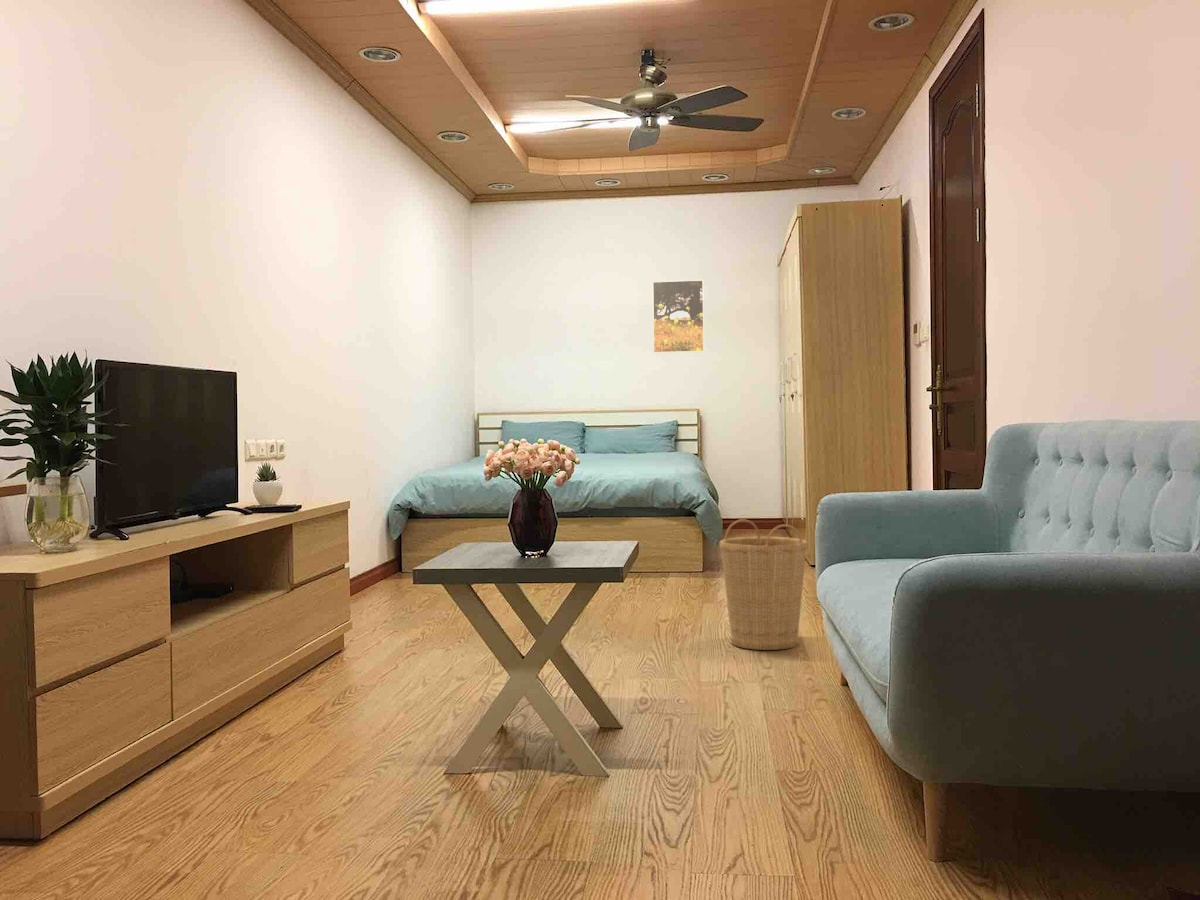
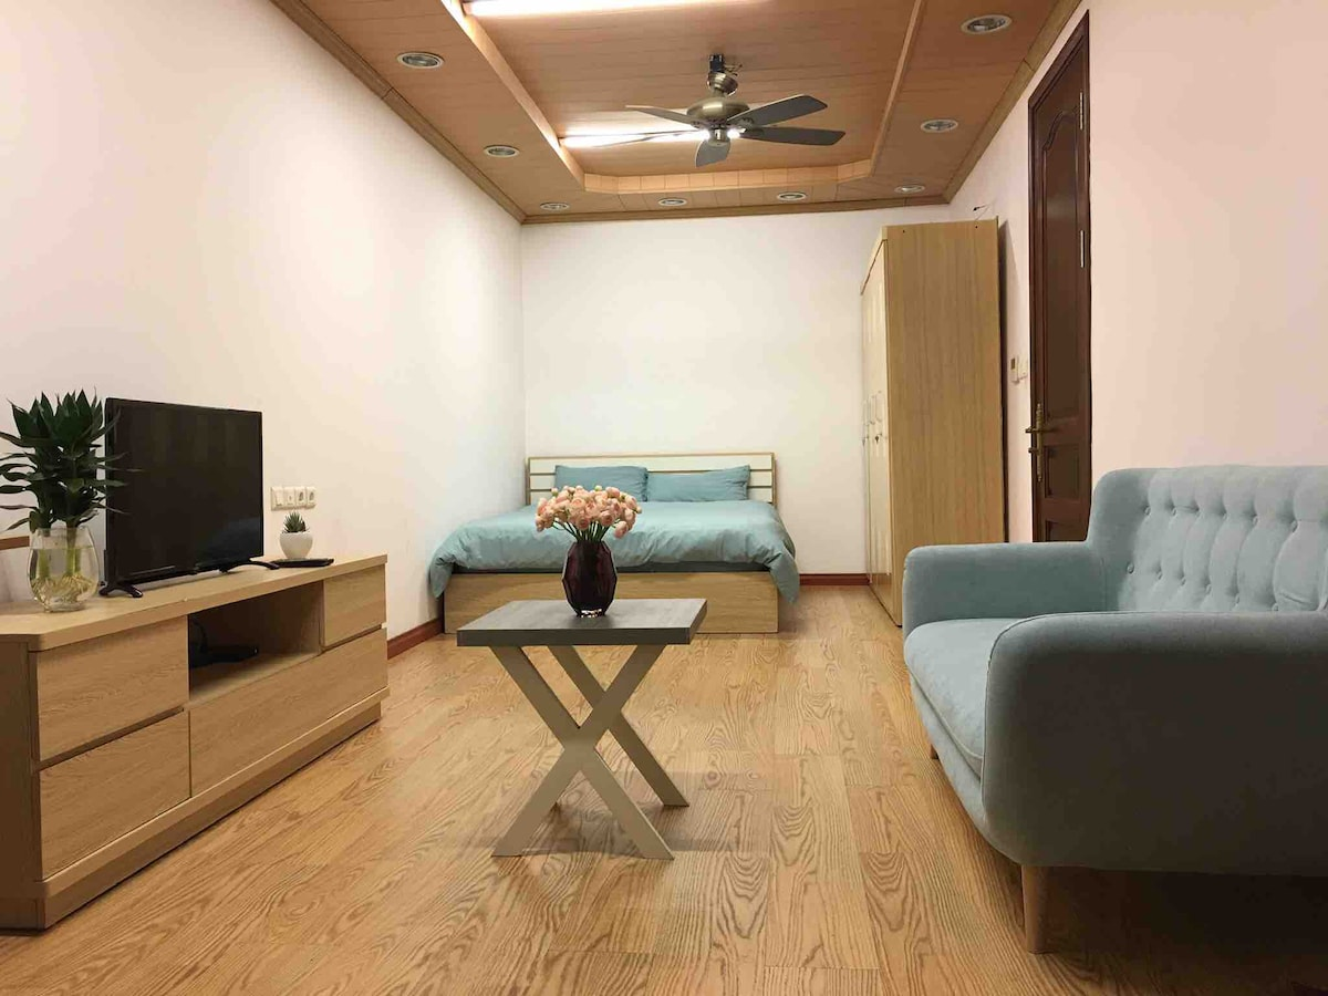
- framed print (678, 316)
- basket (763, 582)
